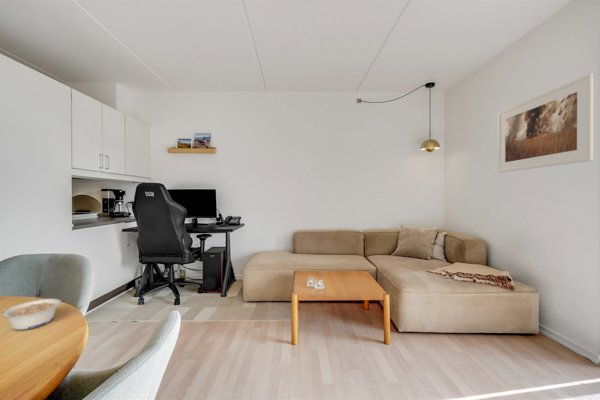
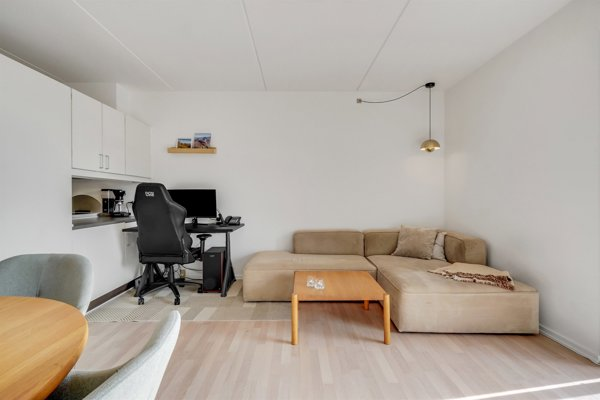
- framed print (536, 132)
- legume (33, 313)
